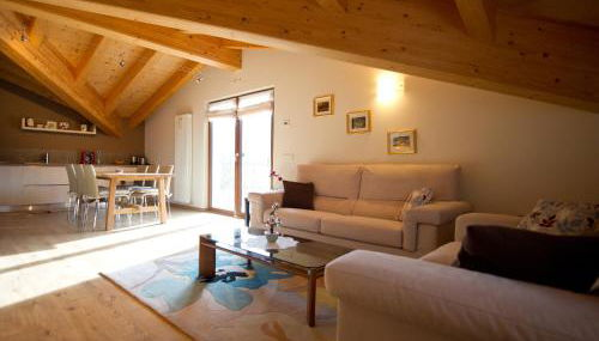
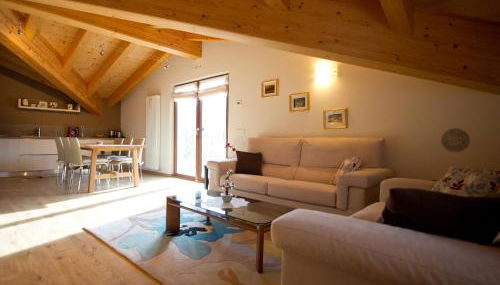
+ decorative plate (455, 140)
